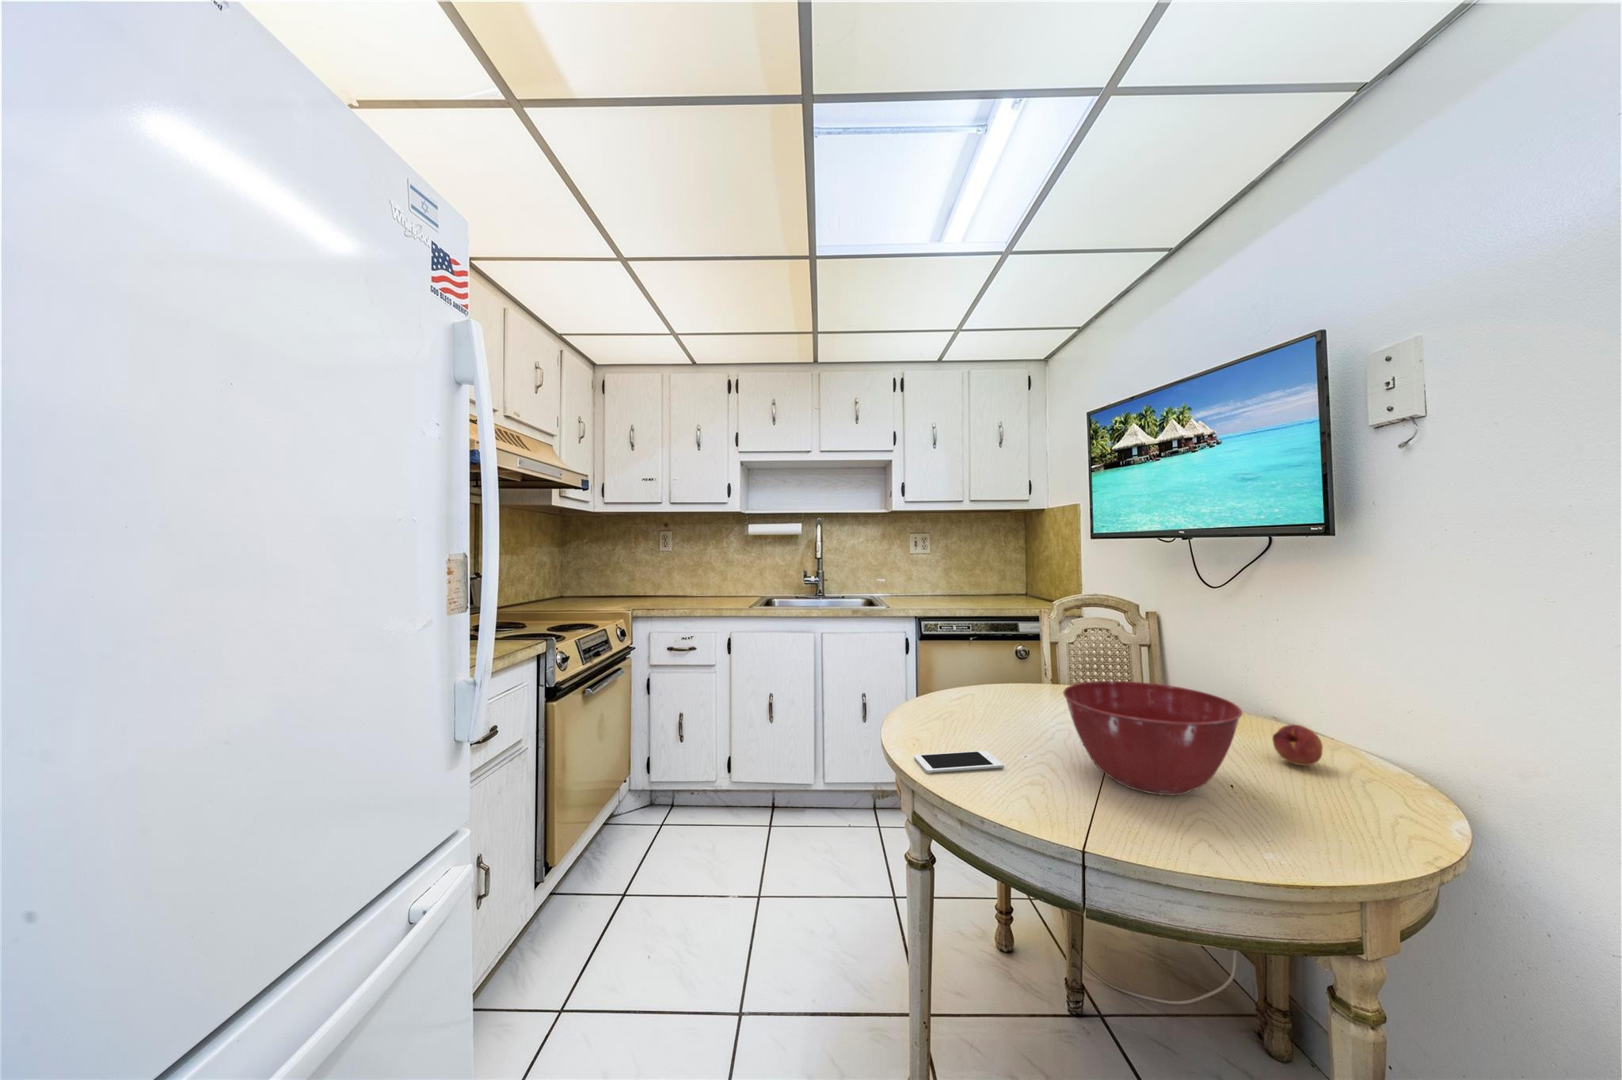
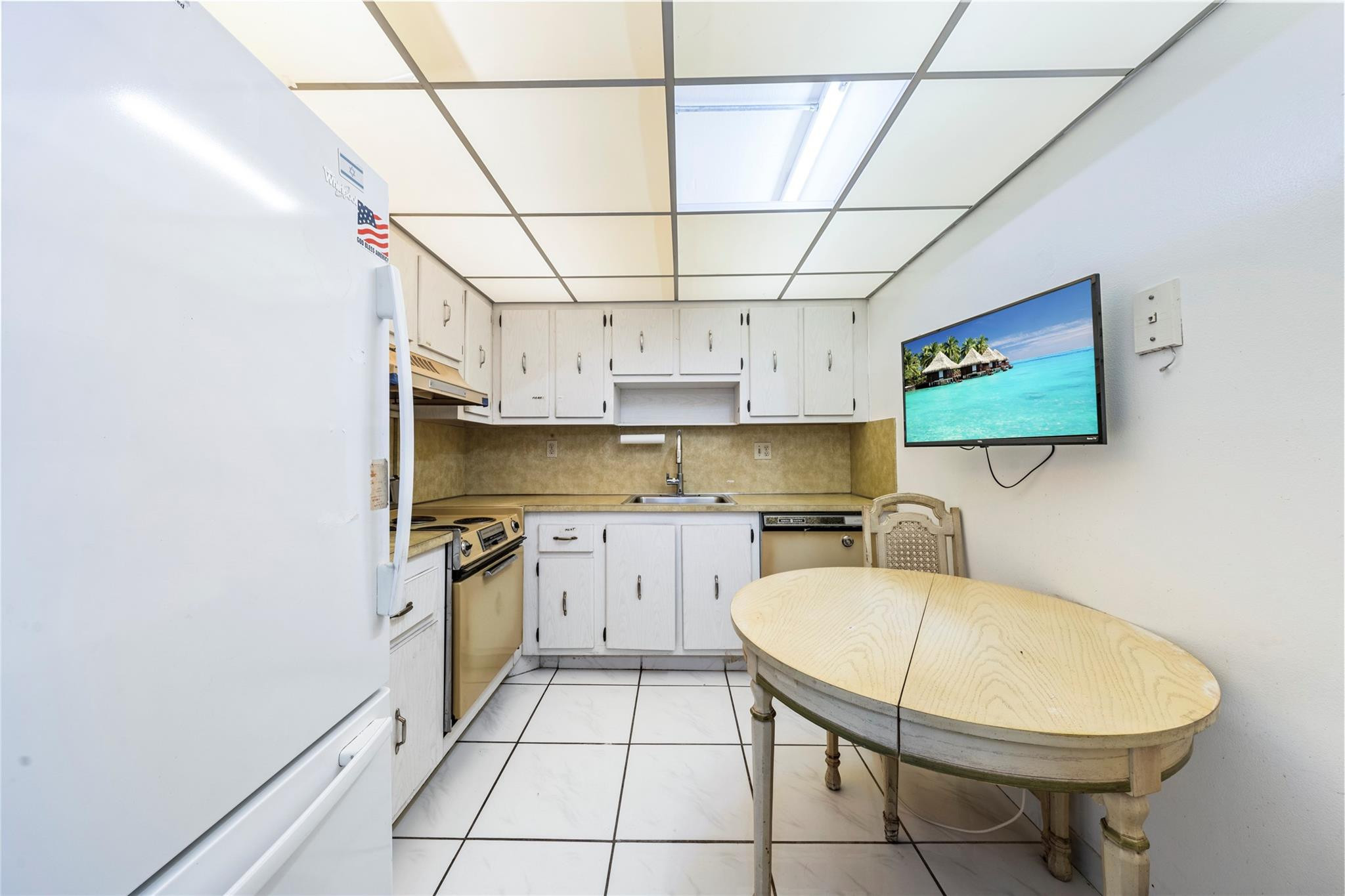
- cell phone (958, 761)
- mixing bowl (1146, 738)
- fruit (1296, 744)
